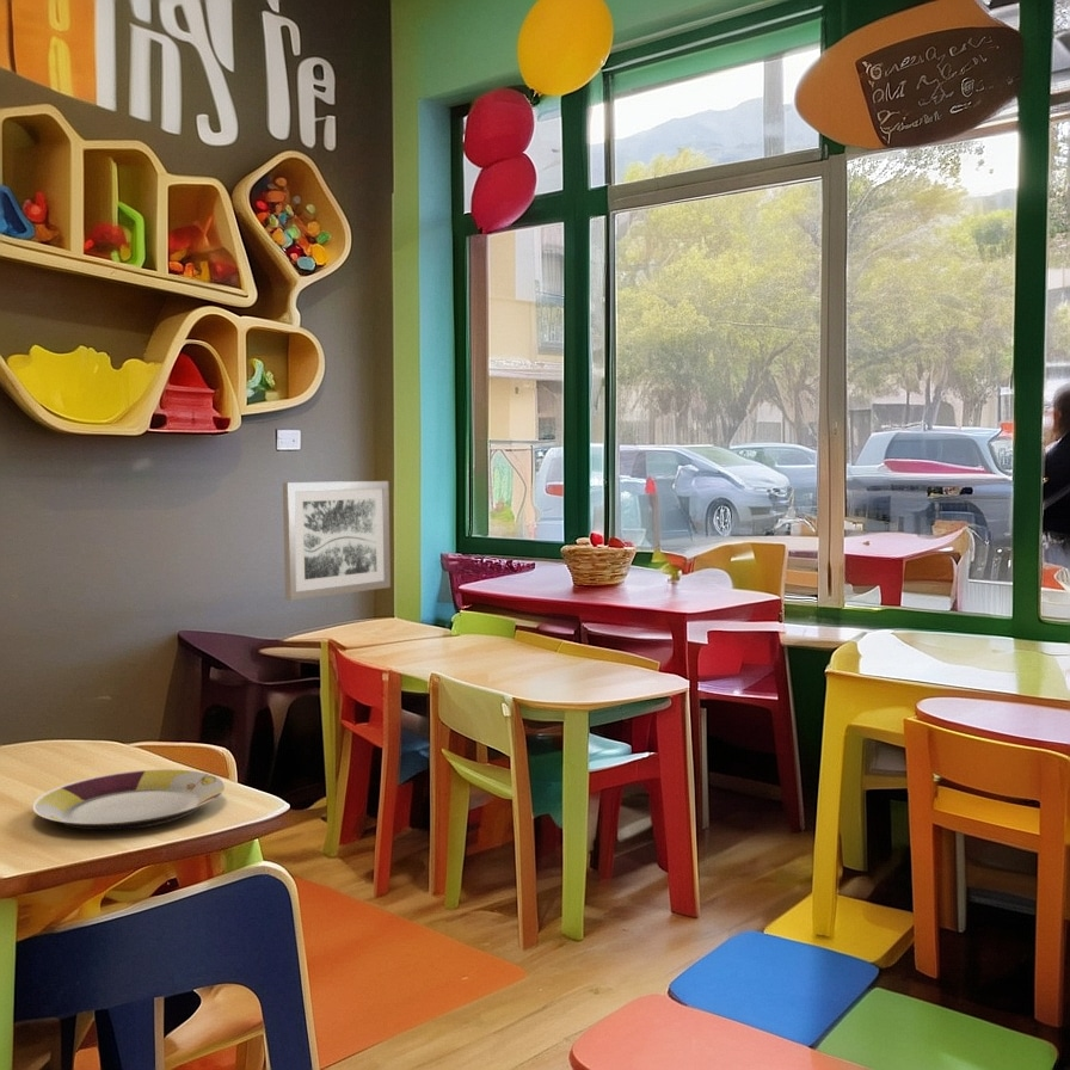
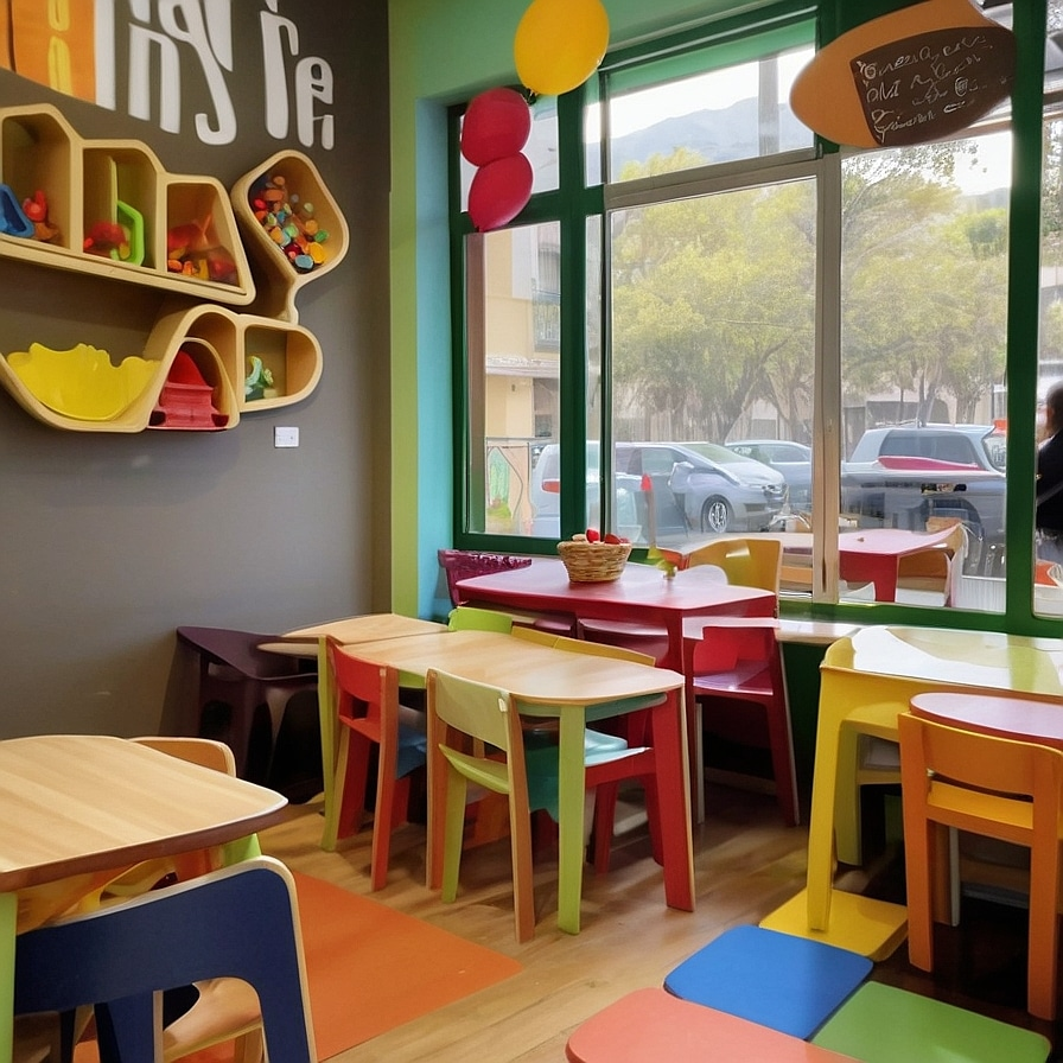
- wall art (339, 537)
- plate (131, 800)
